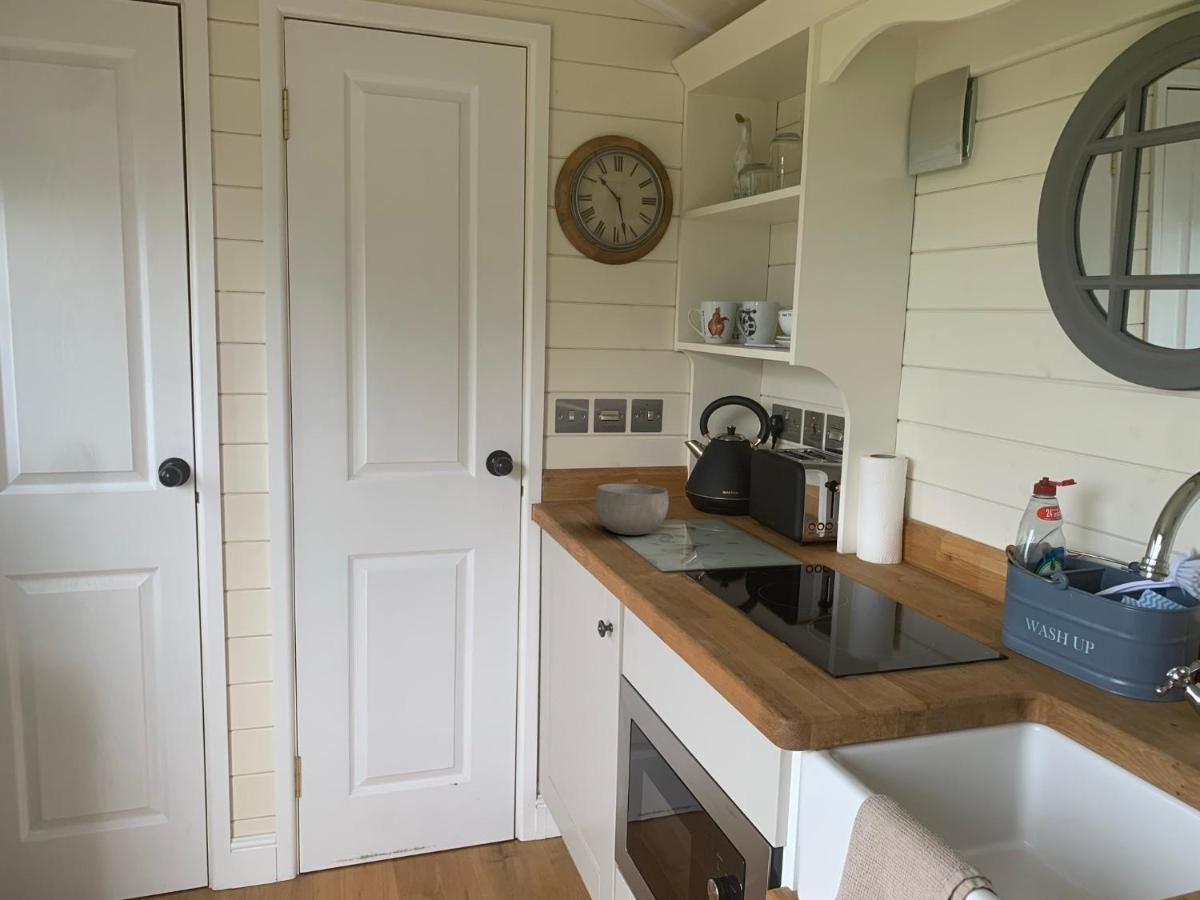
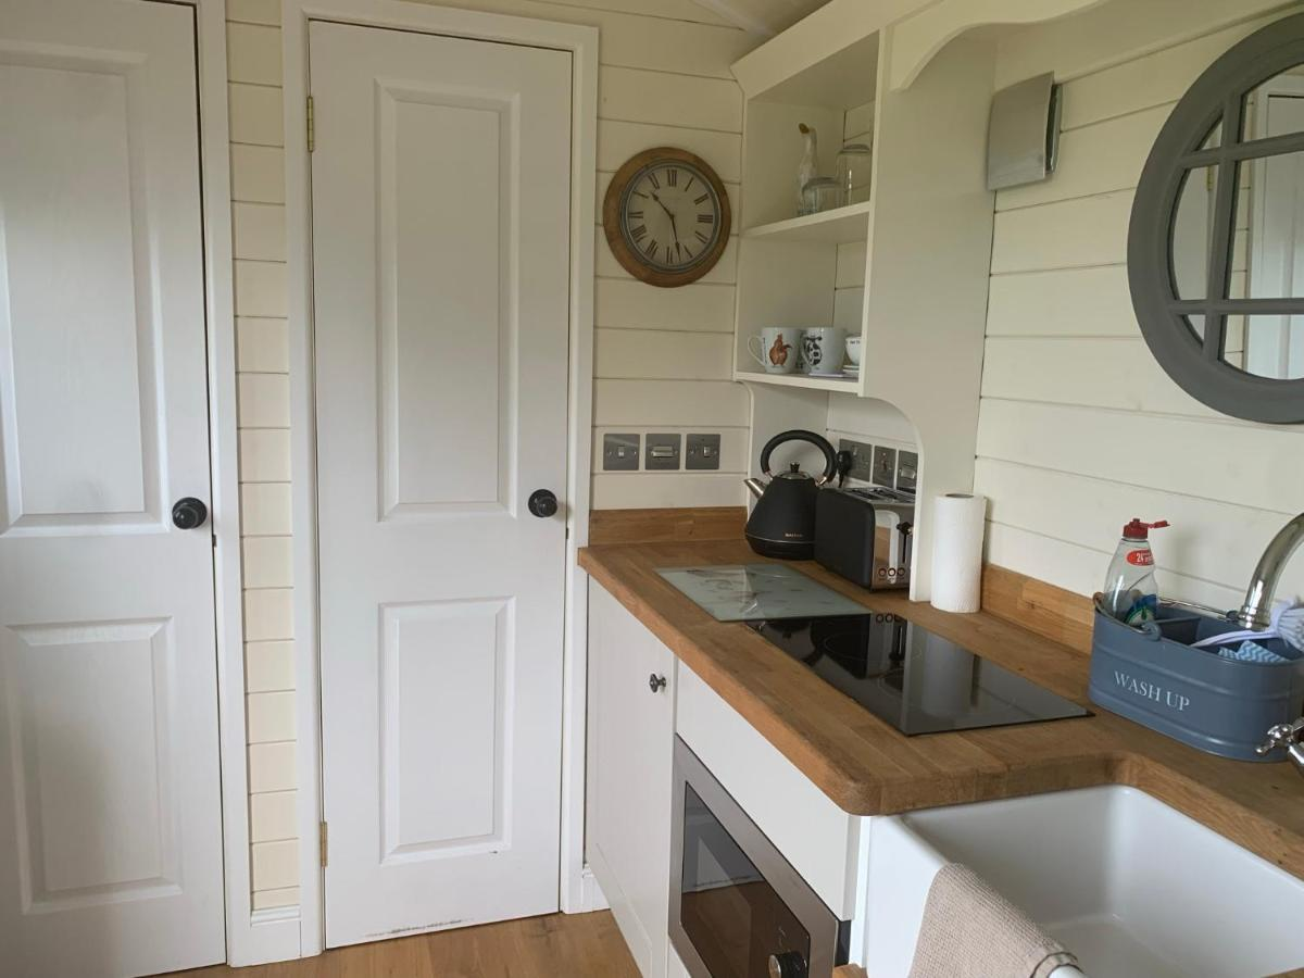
- bowl (631, 509)
